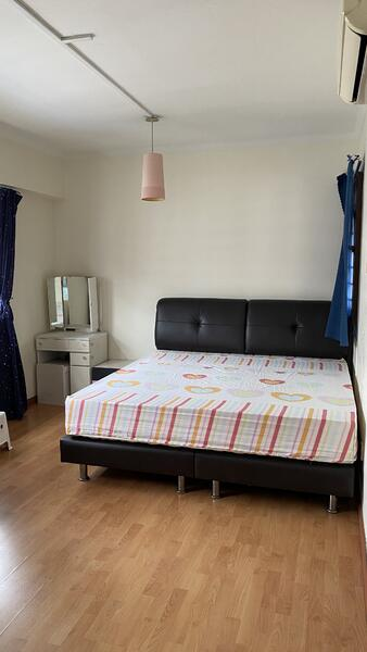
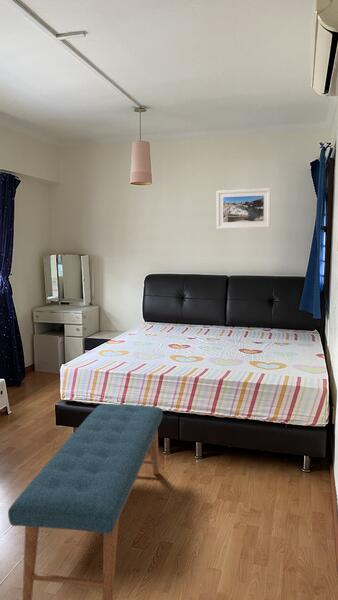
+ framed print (243, 209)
+ bench (104, 481)
